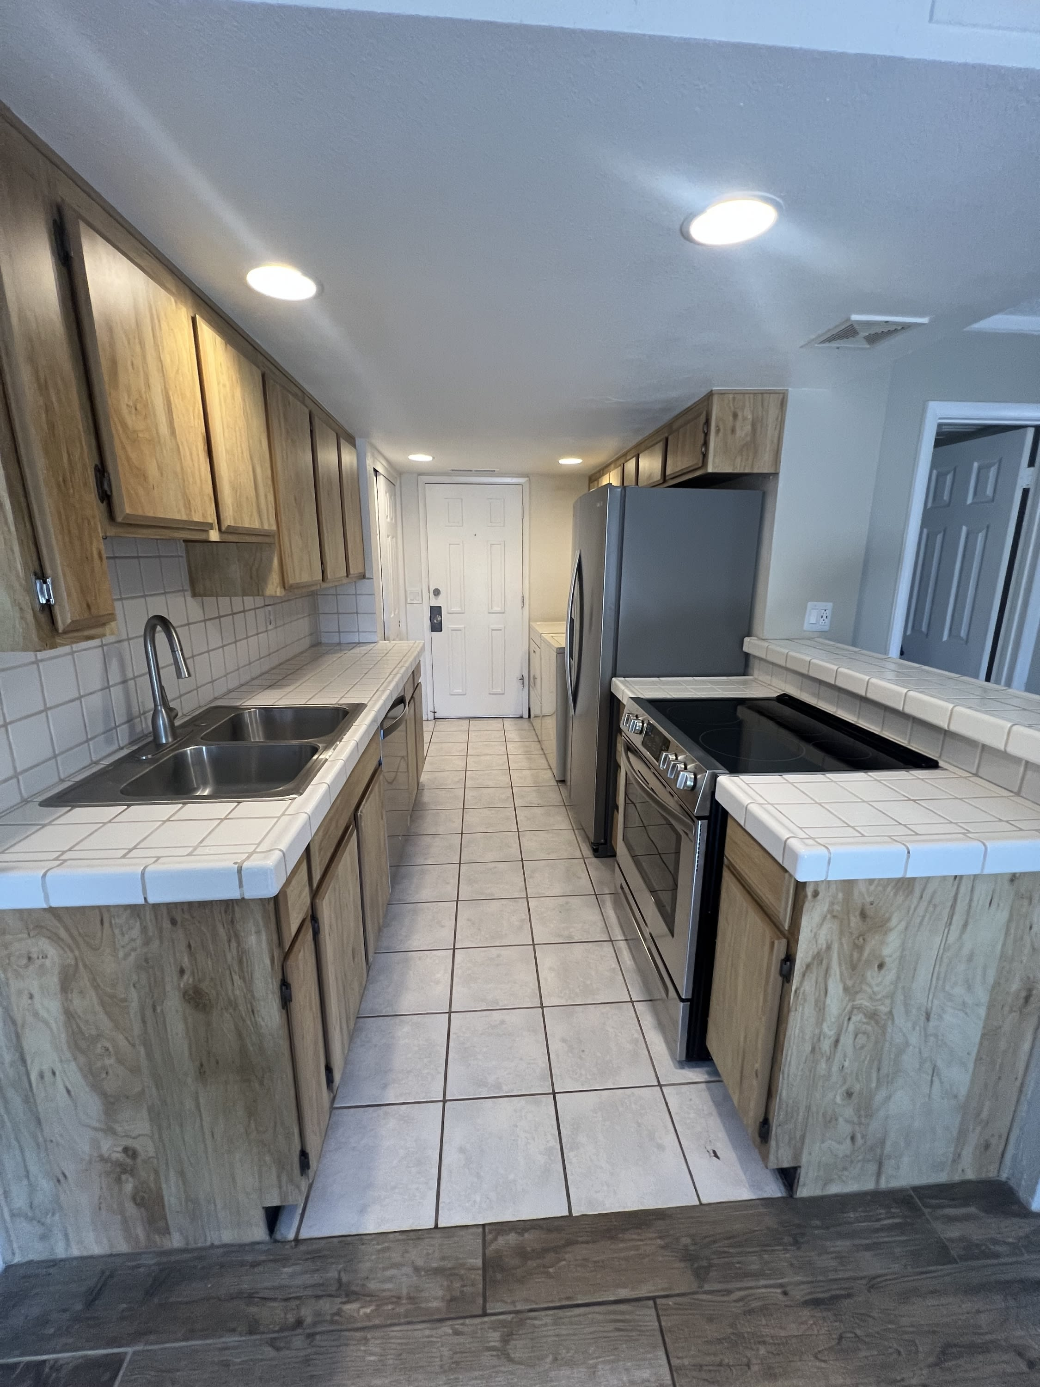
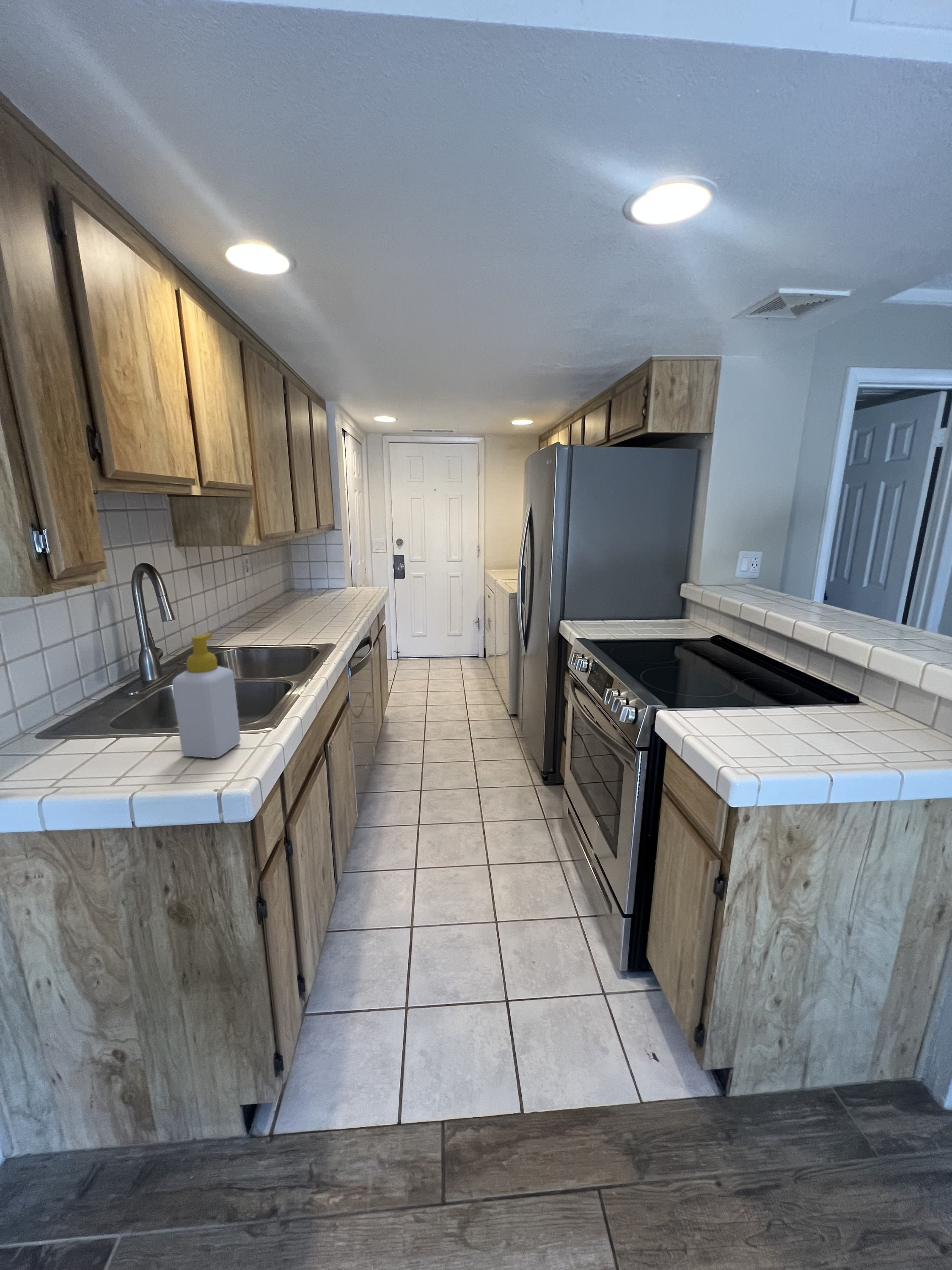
+ soap bottle (206, 694)
